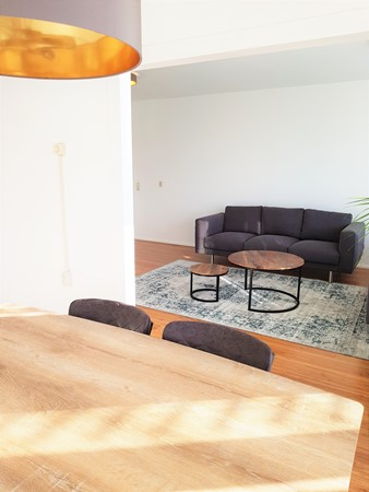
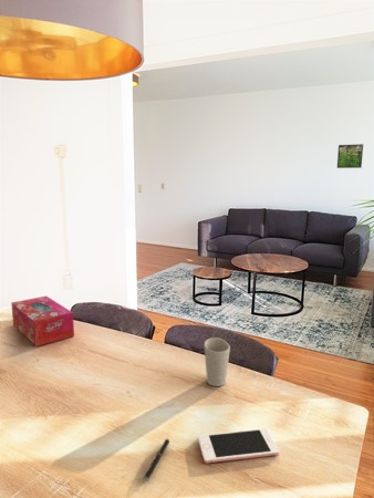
+ cup (216, 362)
+ cell phone (237, 445)
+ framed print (350, 156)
+ pen (156, 459)
+ tissue box (41, 319)
